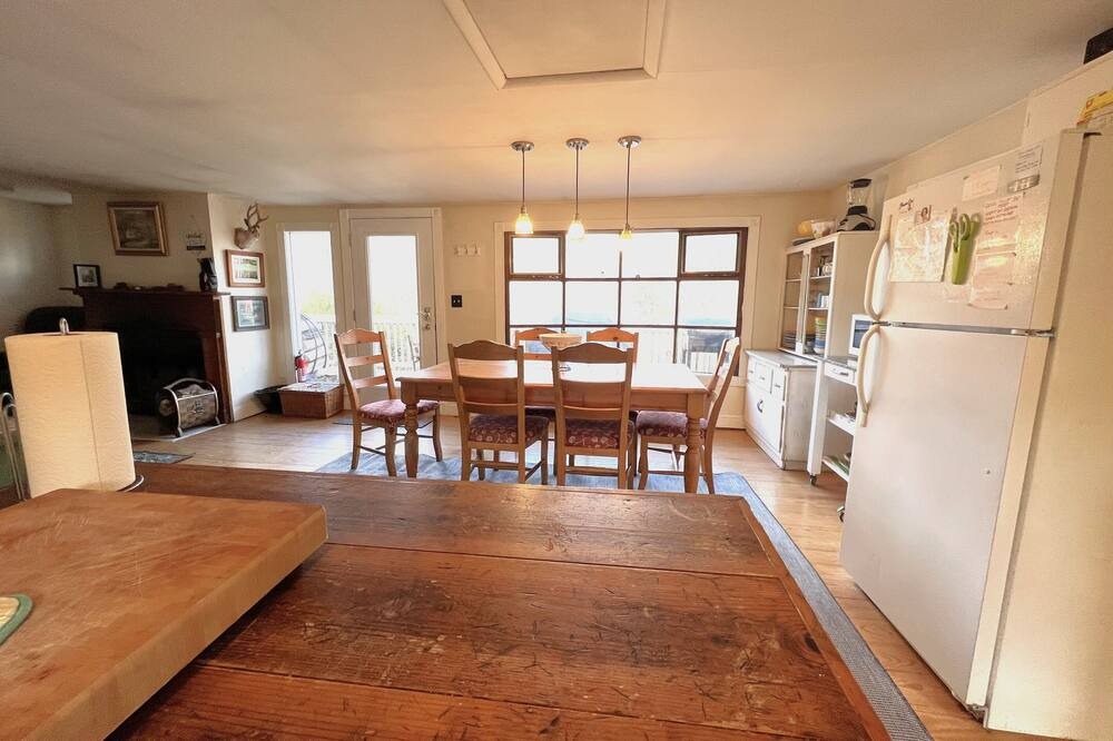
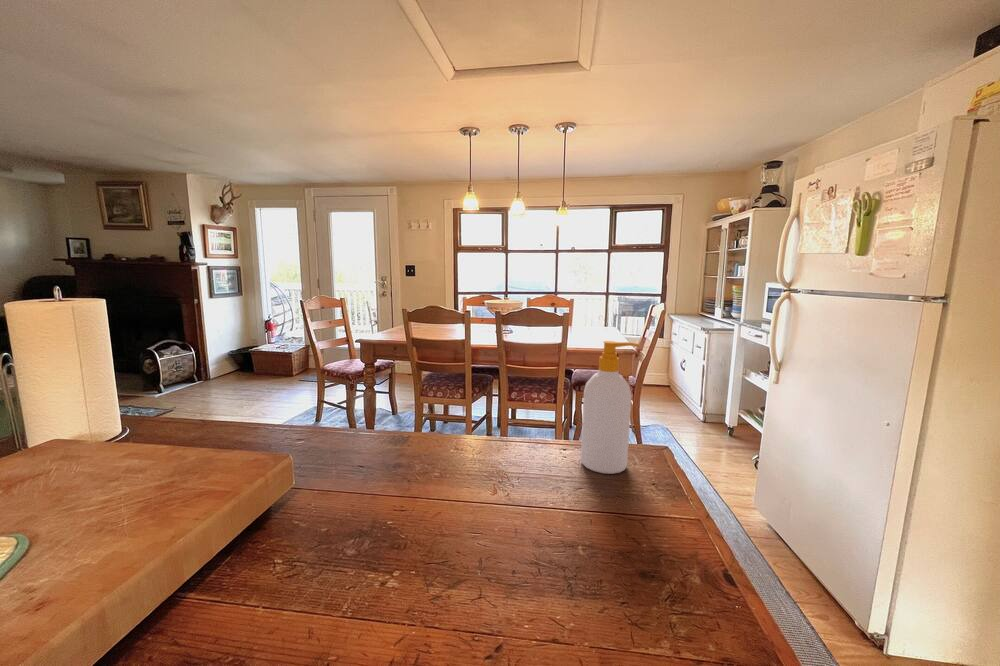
+ soap bottle (608, 404)
